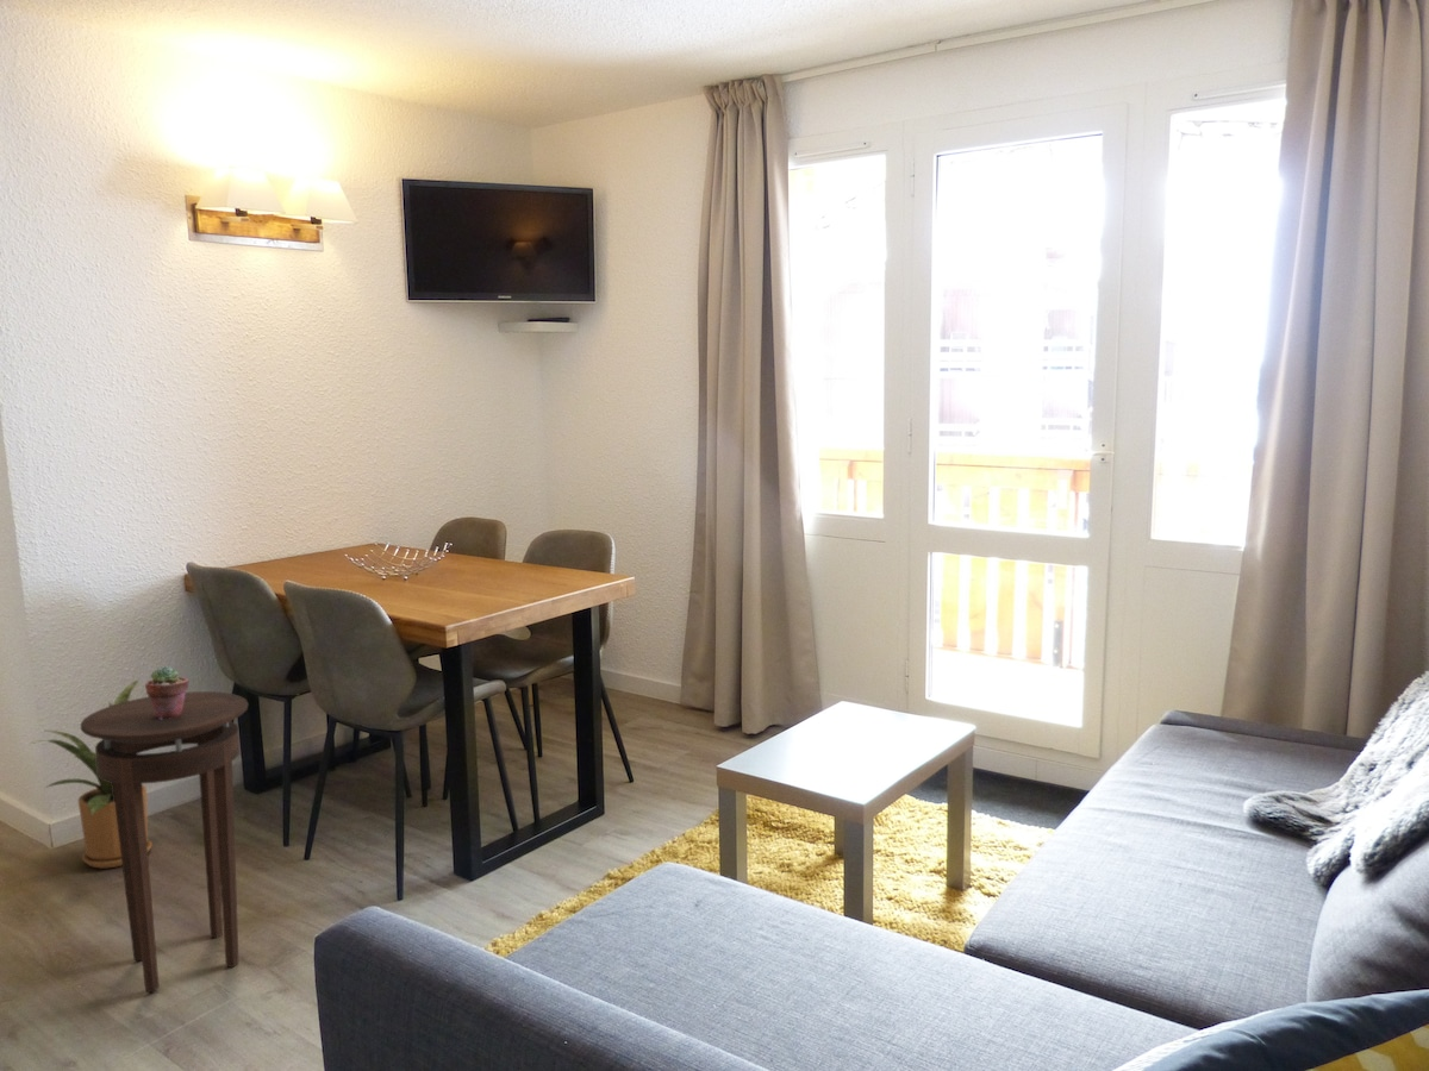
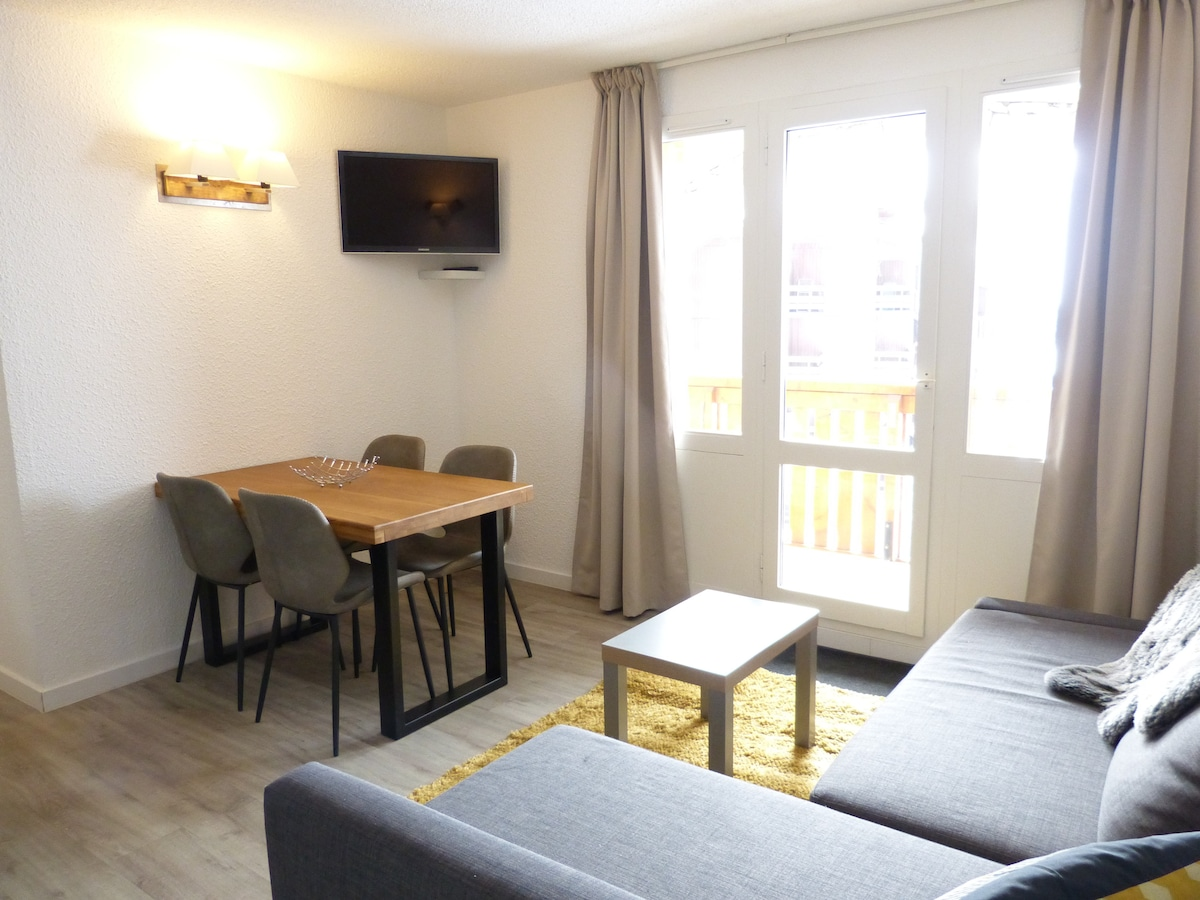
- potted succulent (167, 689)
- stool (204, 839)
- house plant (100, 777)
